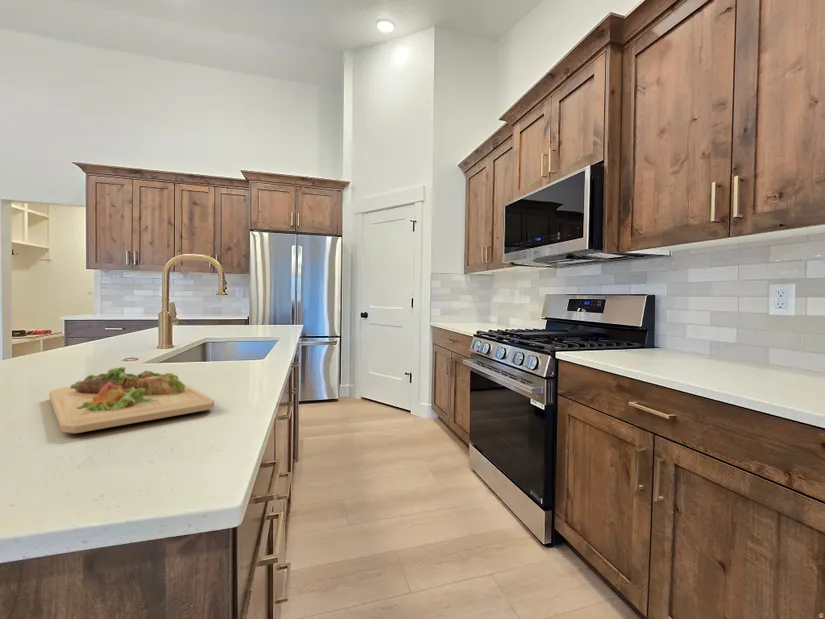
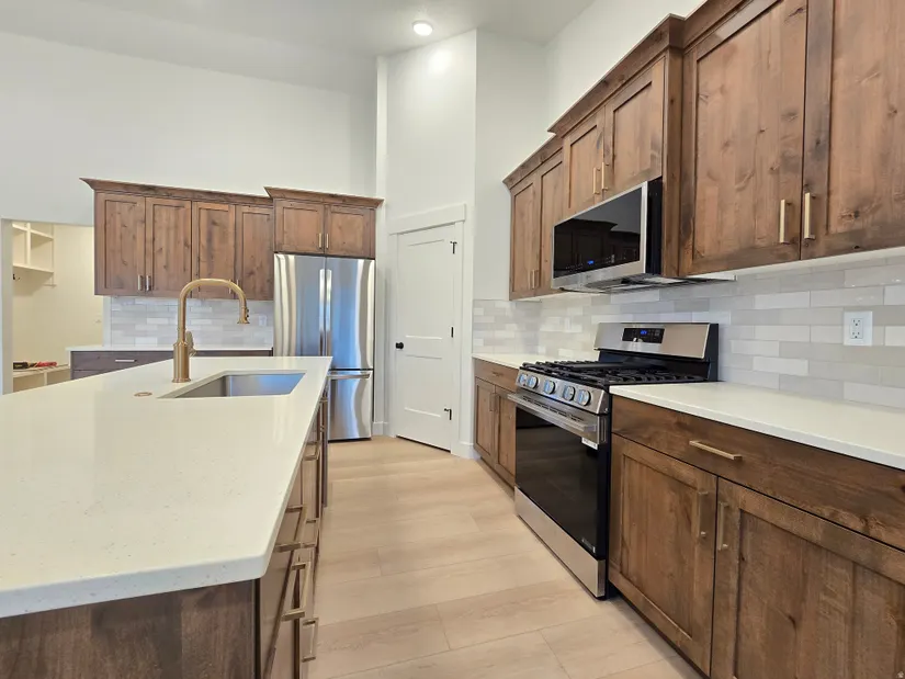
- cutting board (129, 386)
